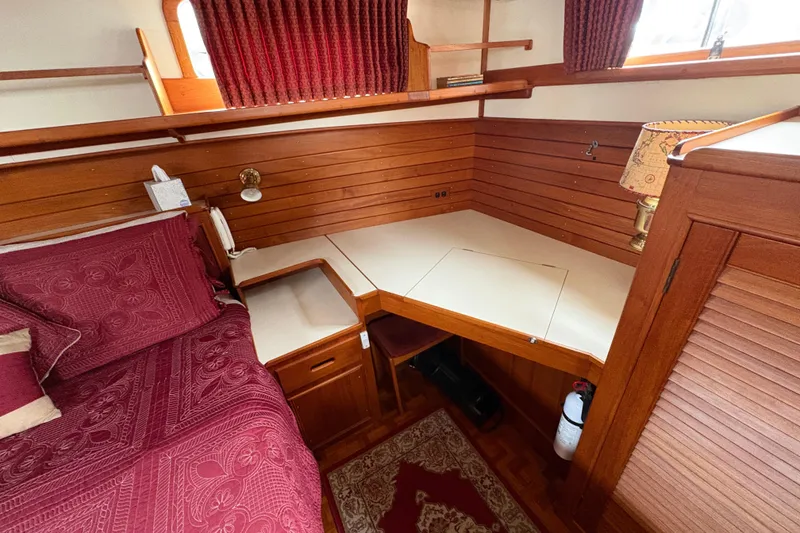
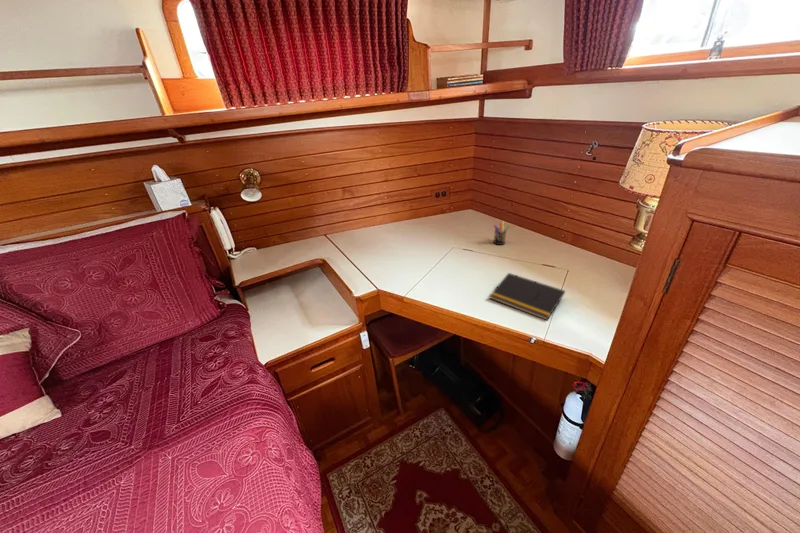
+ pen holder (502, 232)
+ notepad (526, 294)
